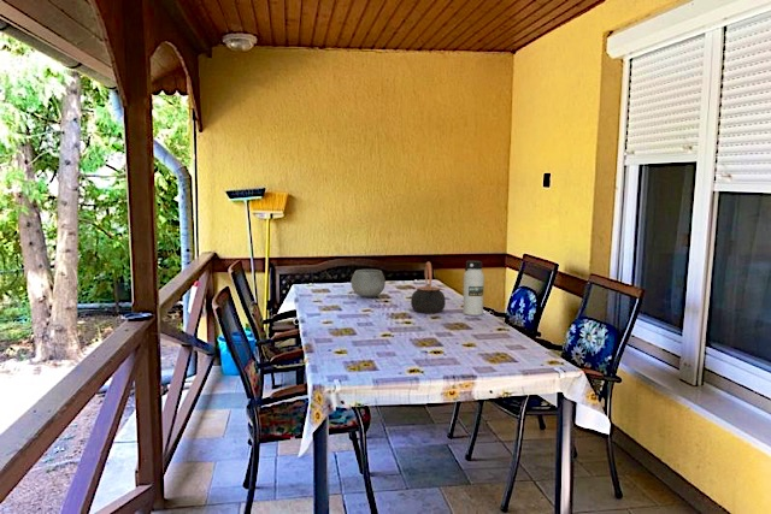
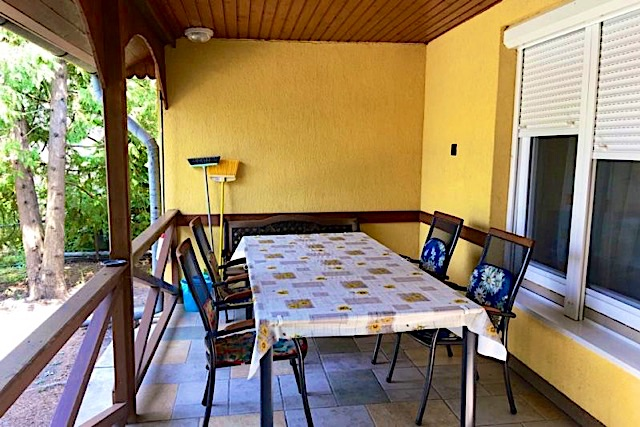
- teapot (428, 286)
- water bottle (473, 286)
- bowl (367, 283)
